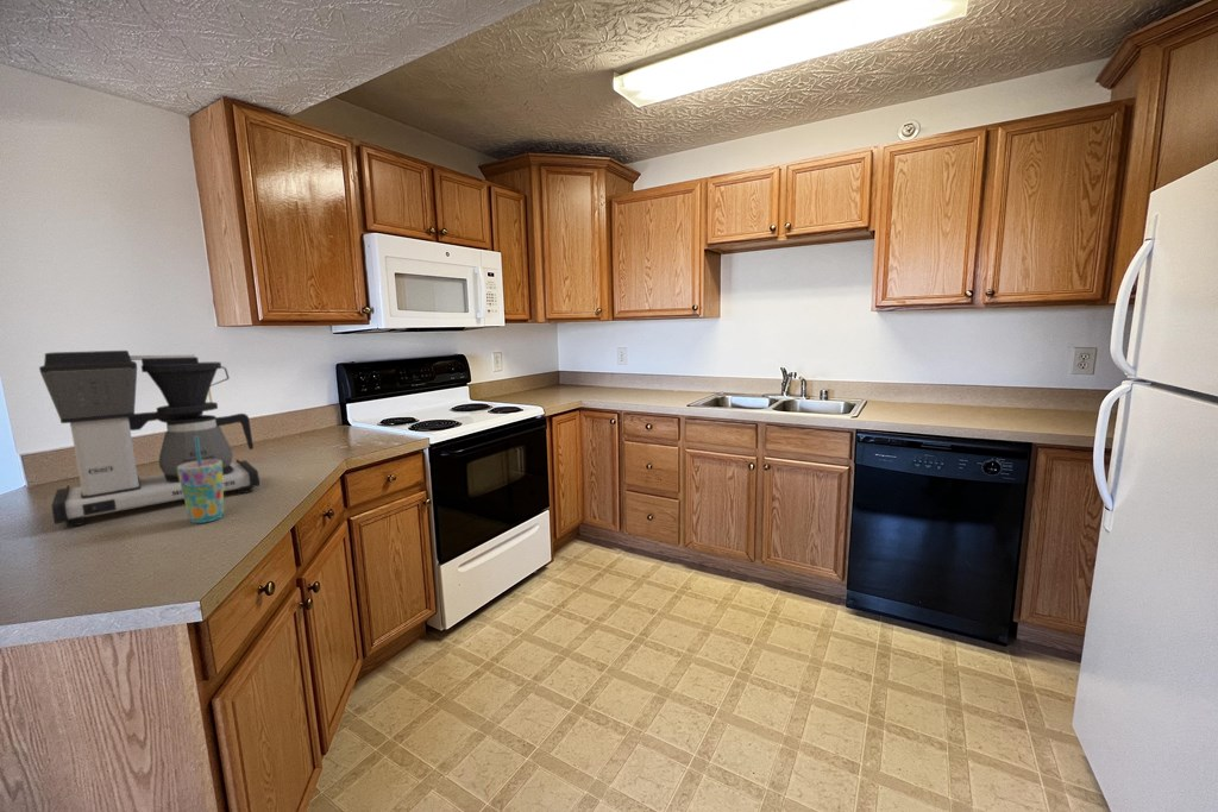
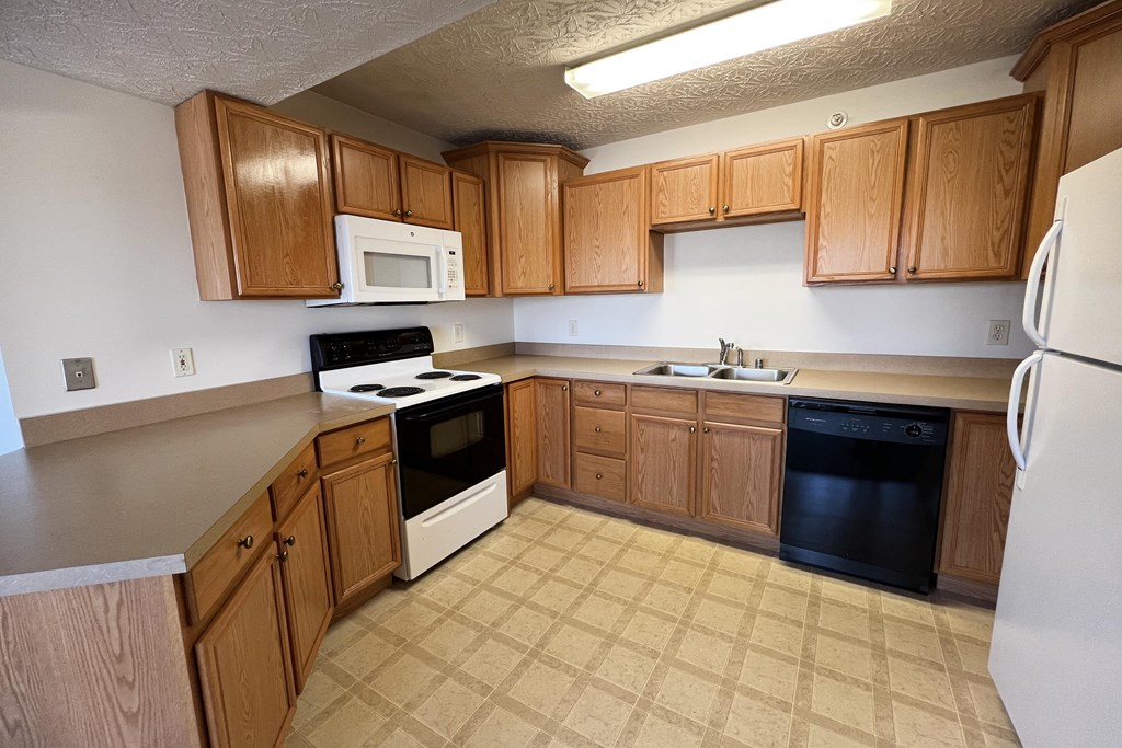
- coffee maker (161, 421)
- cup (201, 478)
